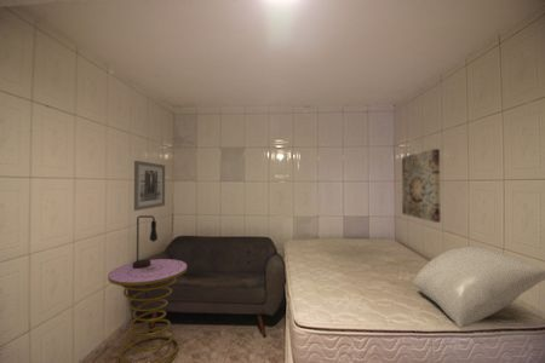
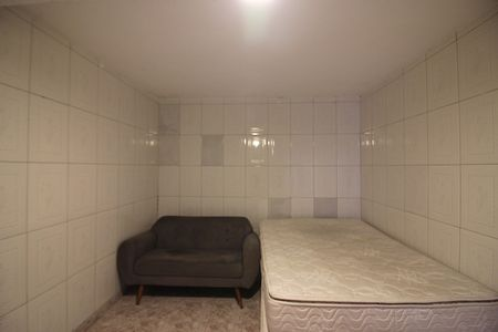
- pillow (467, 278)
- table lamp (150, 240)
- side table (150, 311)
- wall art (418, 185)
- wall art (150, 185)
